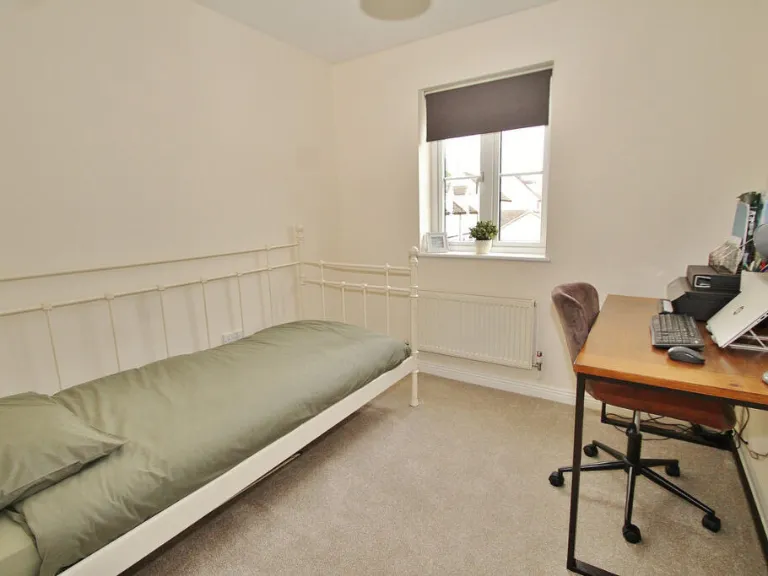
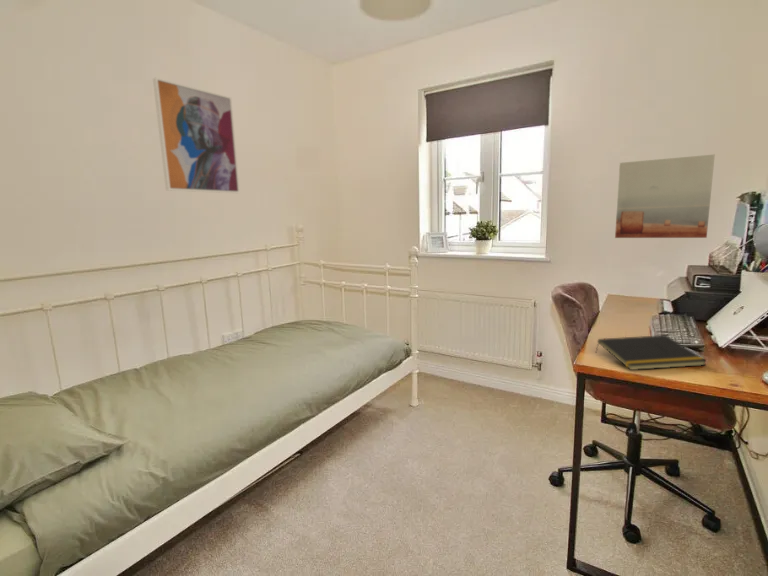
+ wall art (200, 141)
+ wall art (661, 199)
+ notepad (649, 351)
